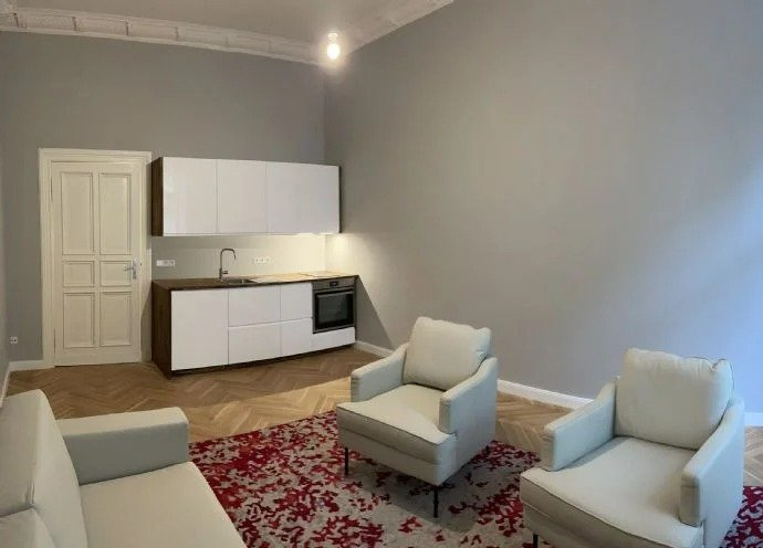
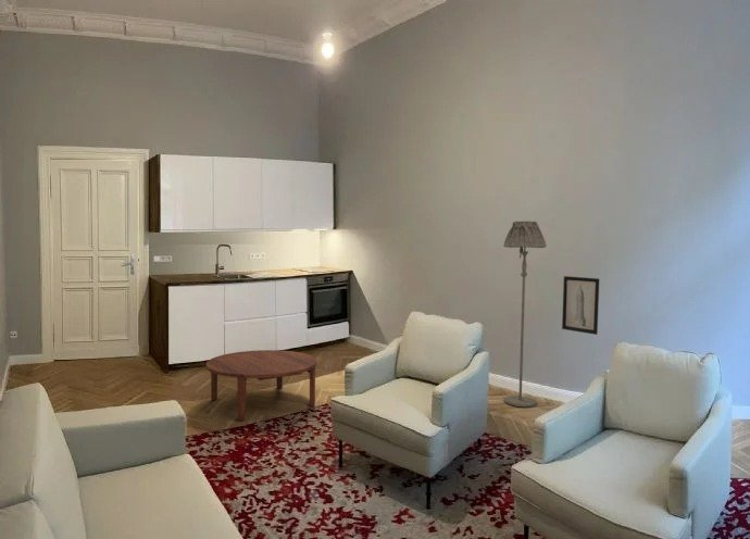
+ floor lamp (522, 312)
+ wall art (579, 304)
+ coffee table (262, 379)
